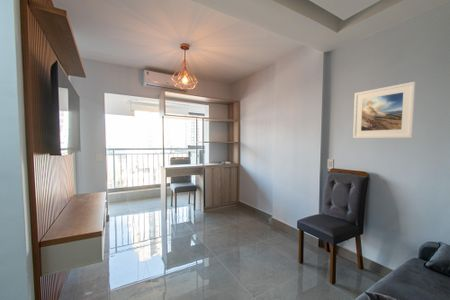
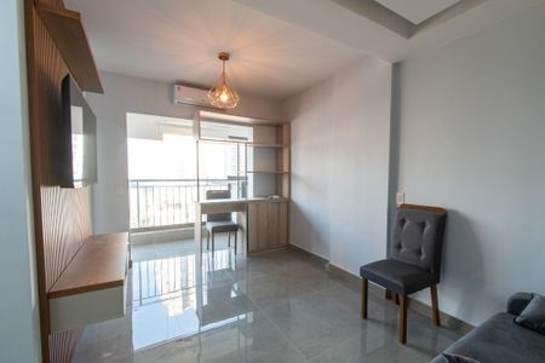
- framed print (380, 113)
